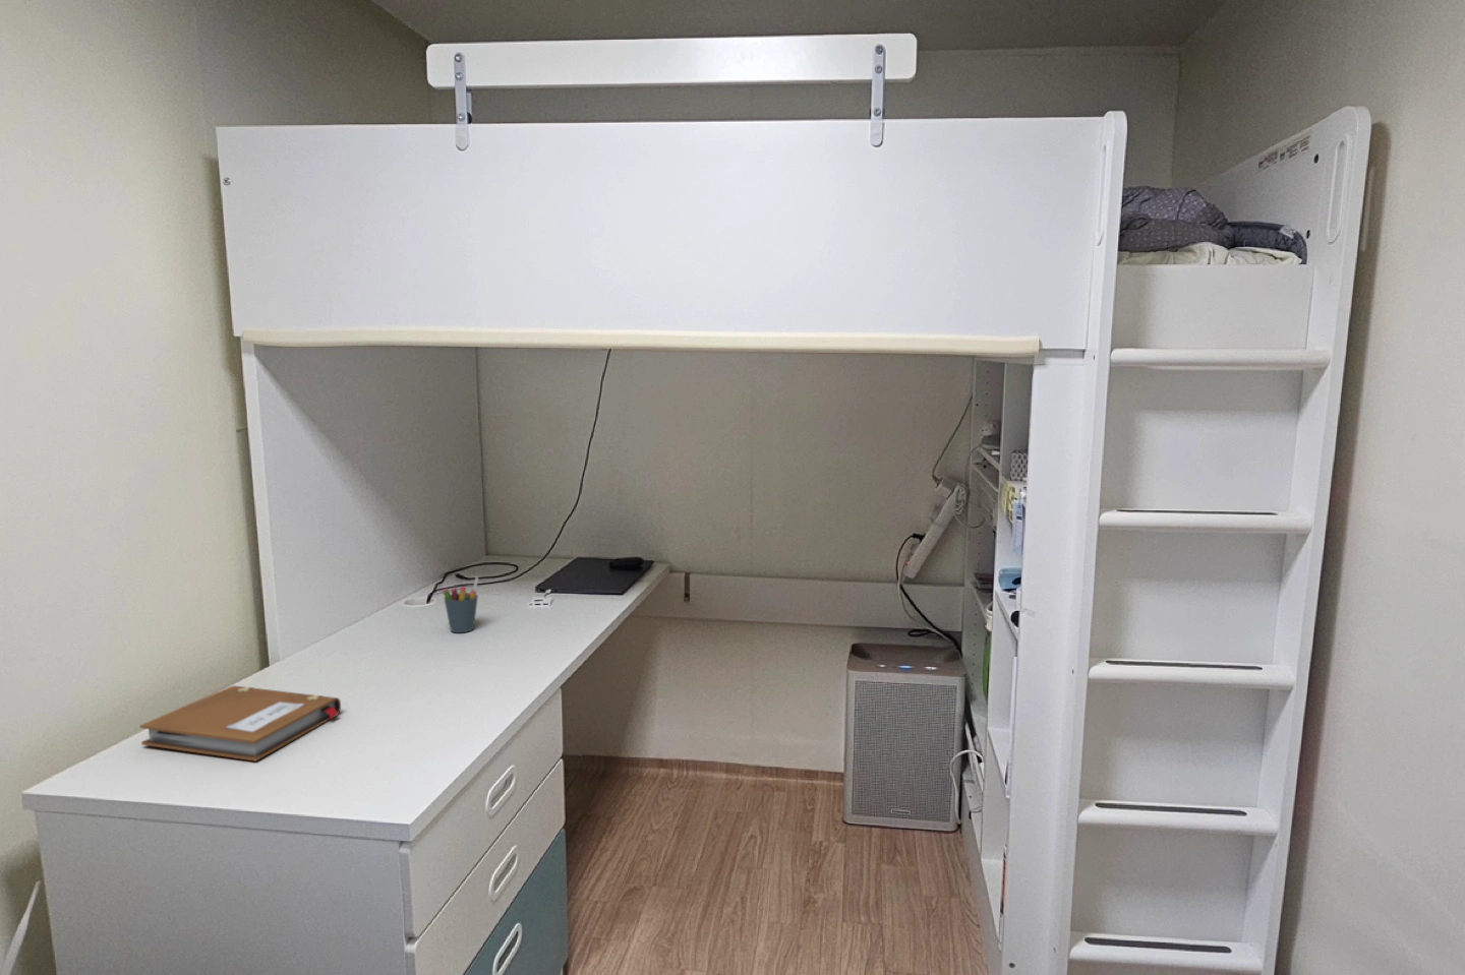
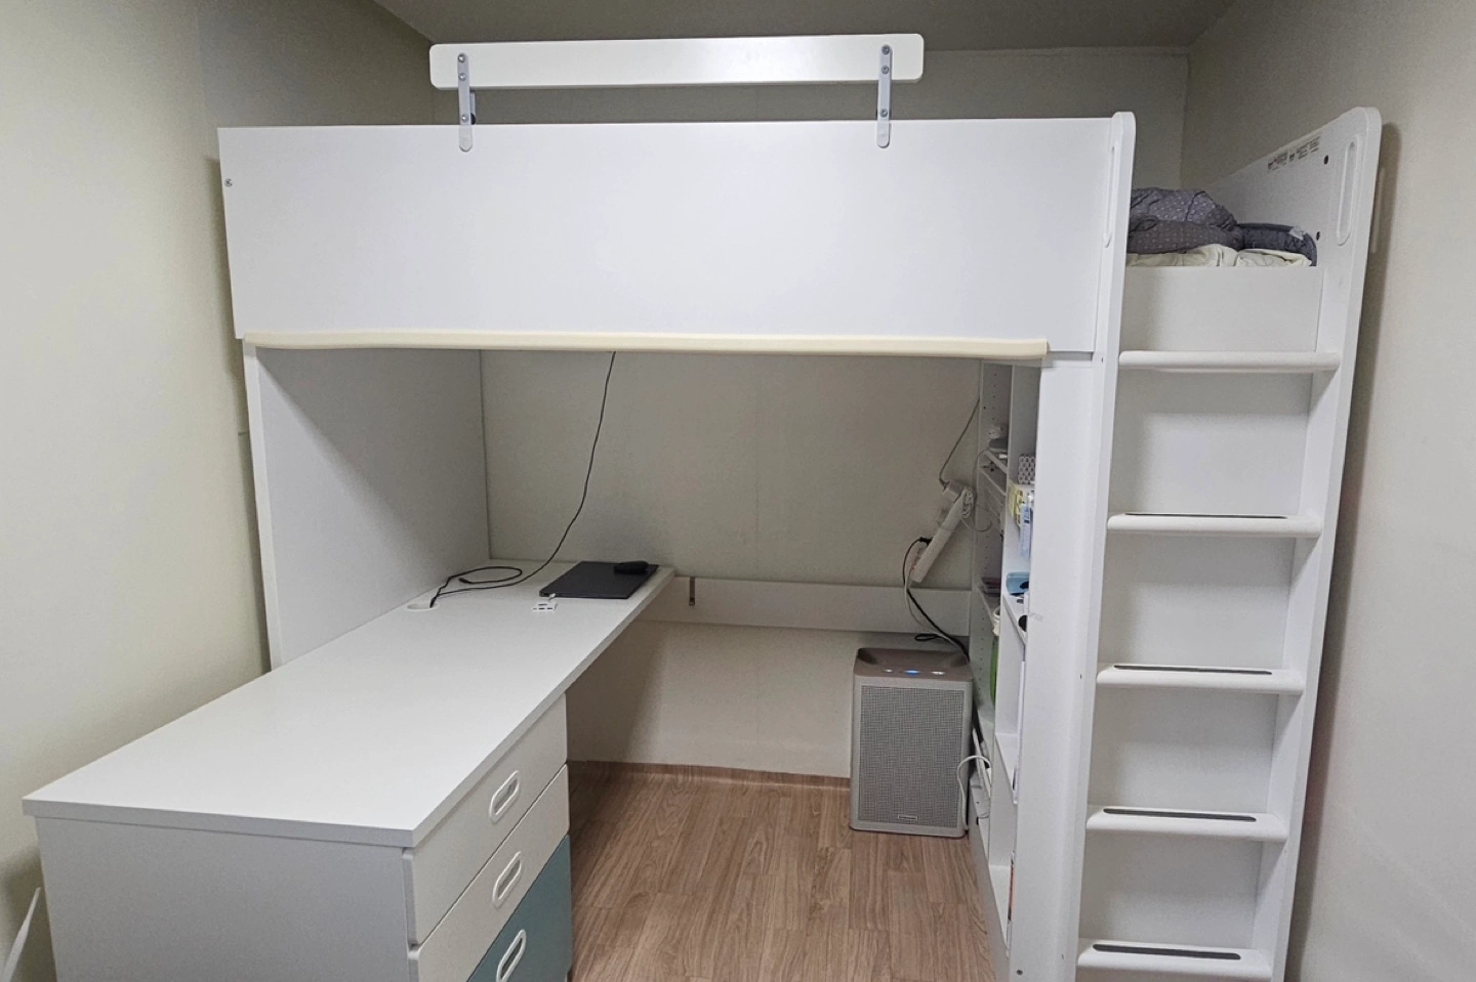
- notebook (248, 719)
- pen holder (460, 604)
